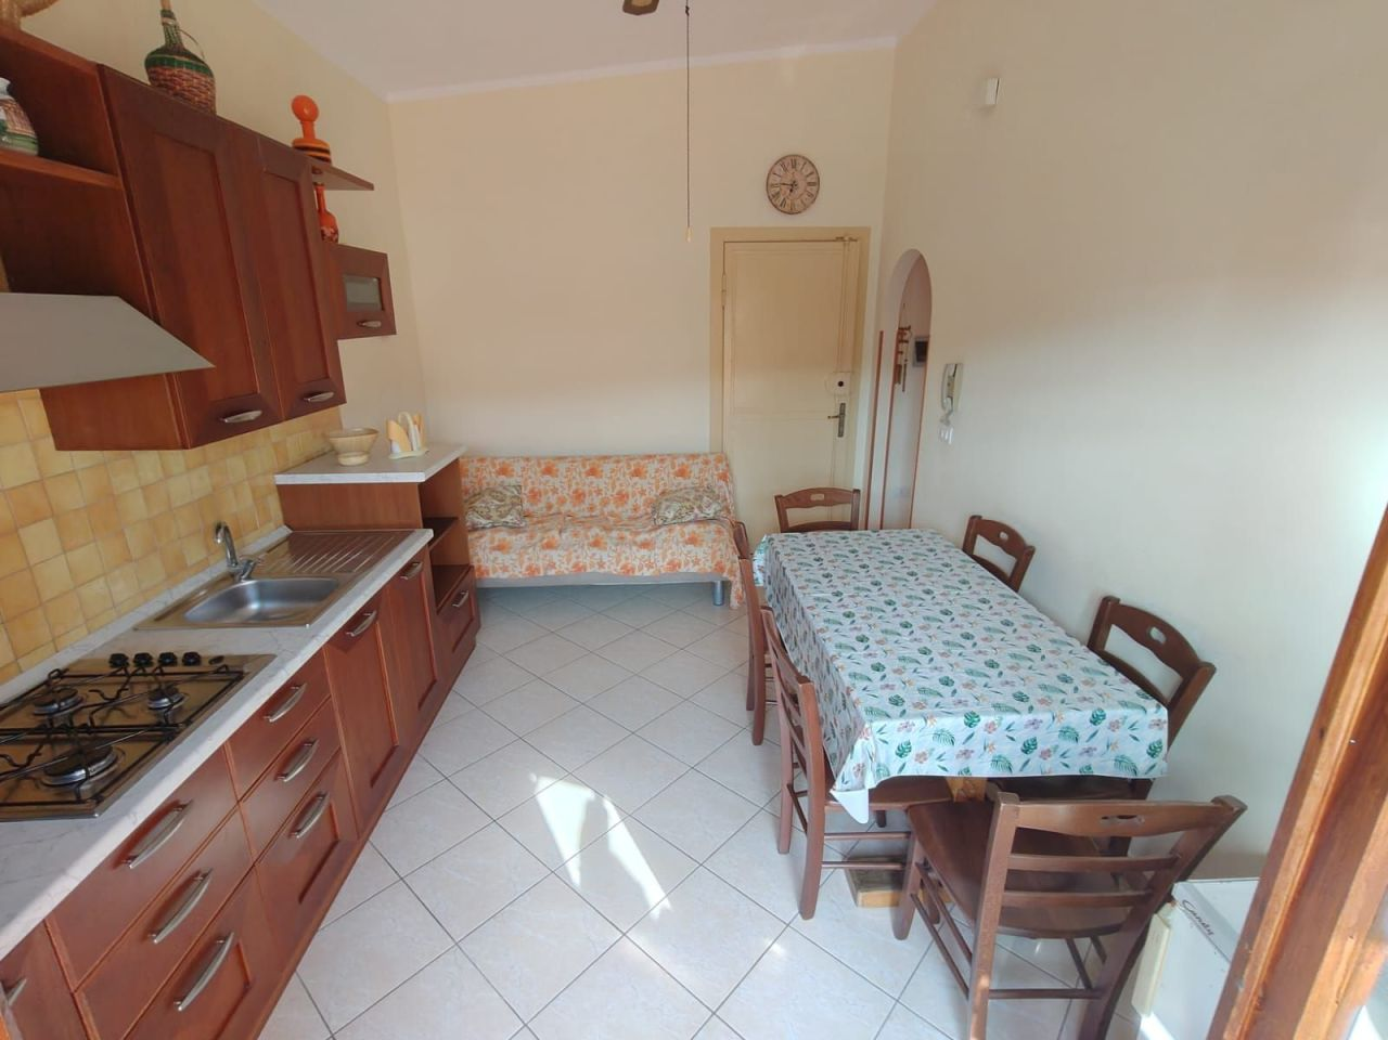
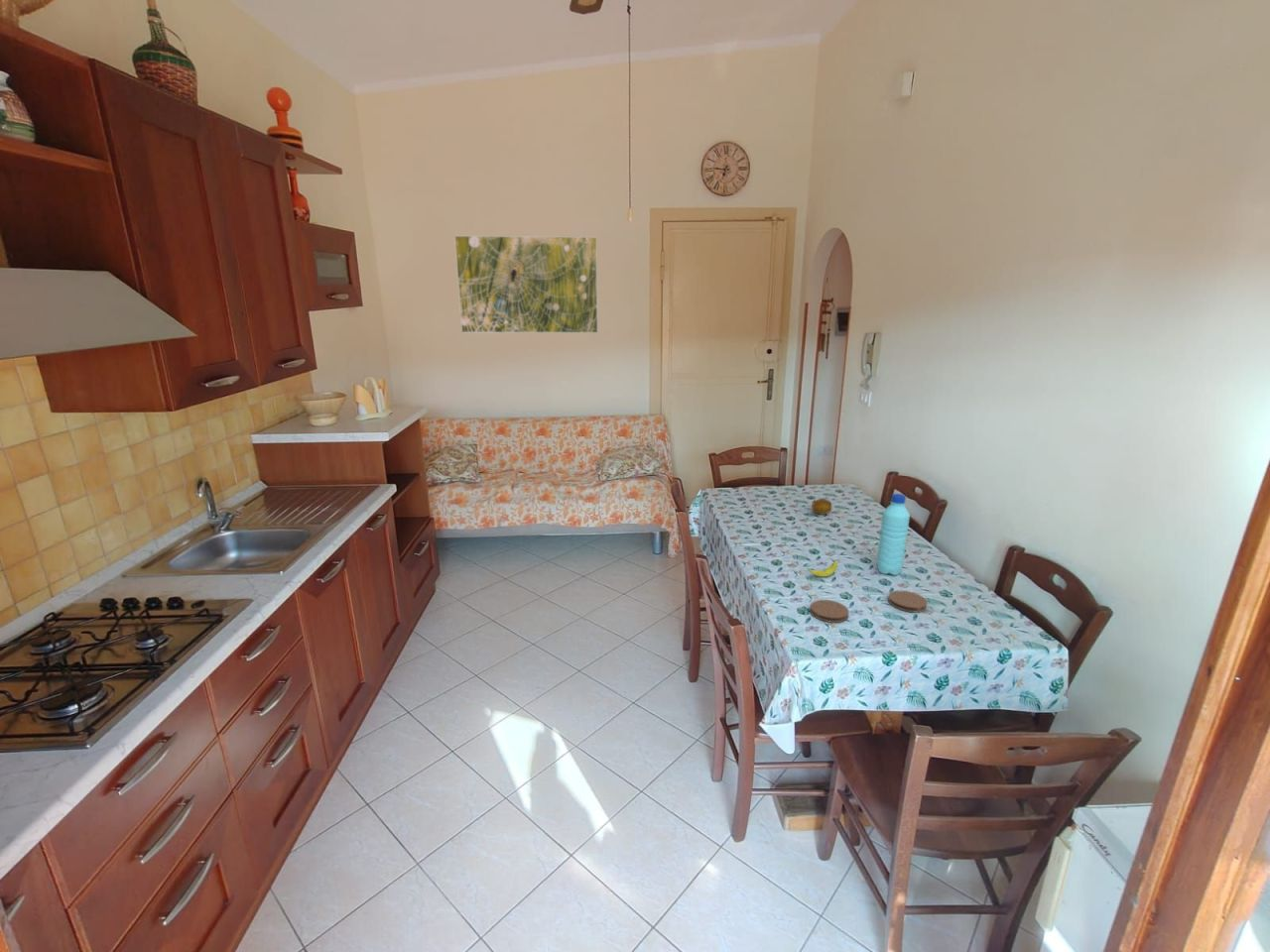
+ banana (822, 570)
+ fruit (822, 507)
+ coaster (828, 611)
+ water bottle (893, 534)
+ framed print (528, 286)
+ coaster (907, 601)
